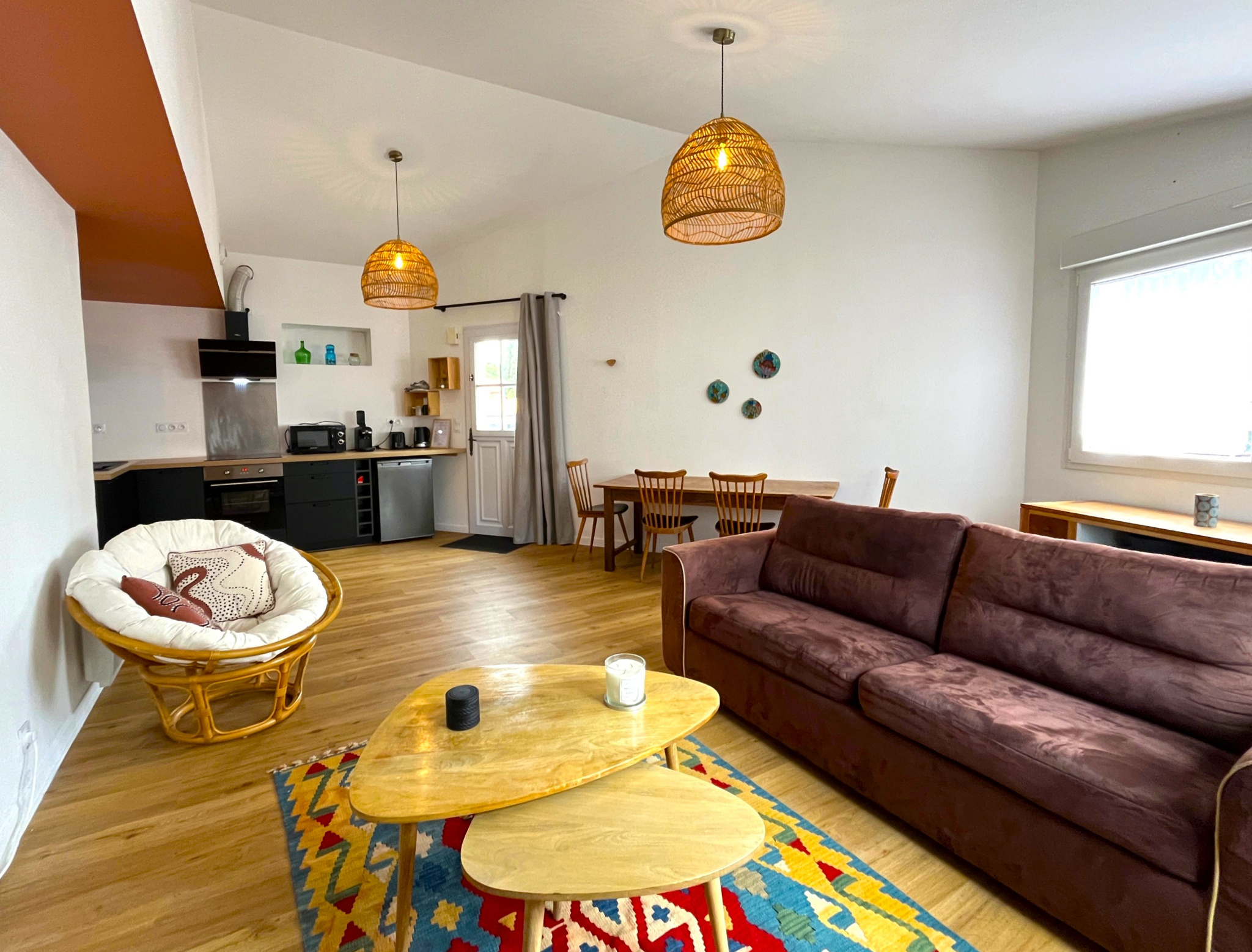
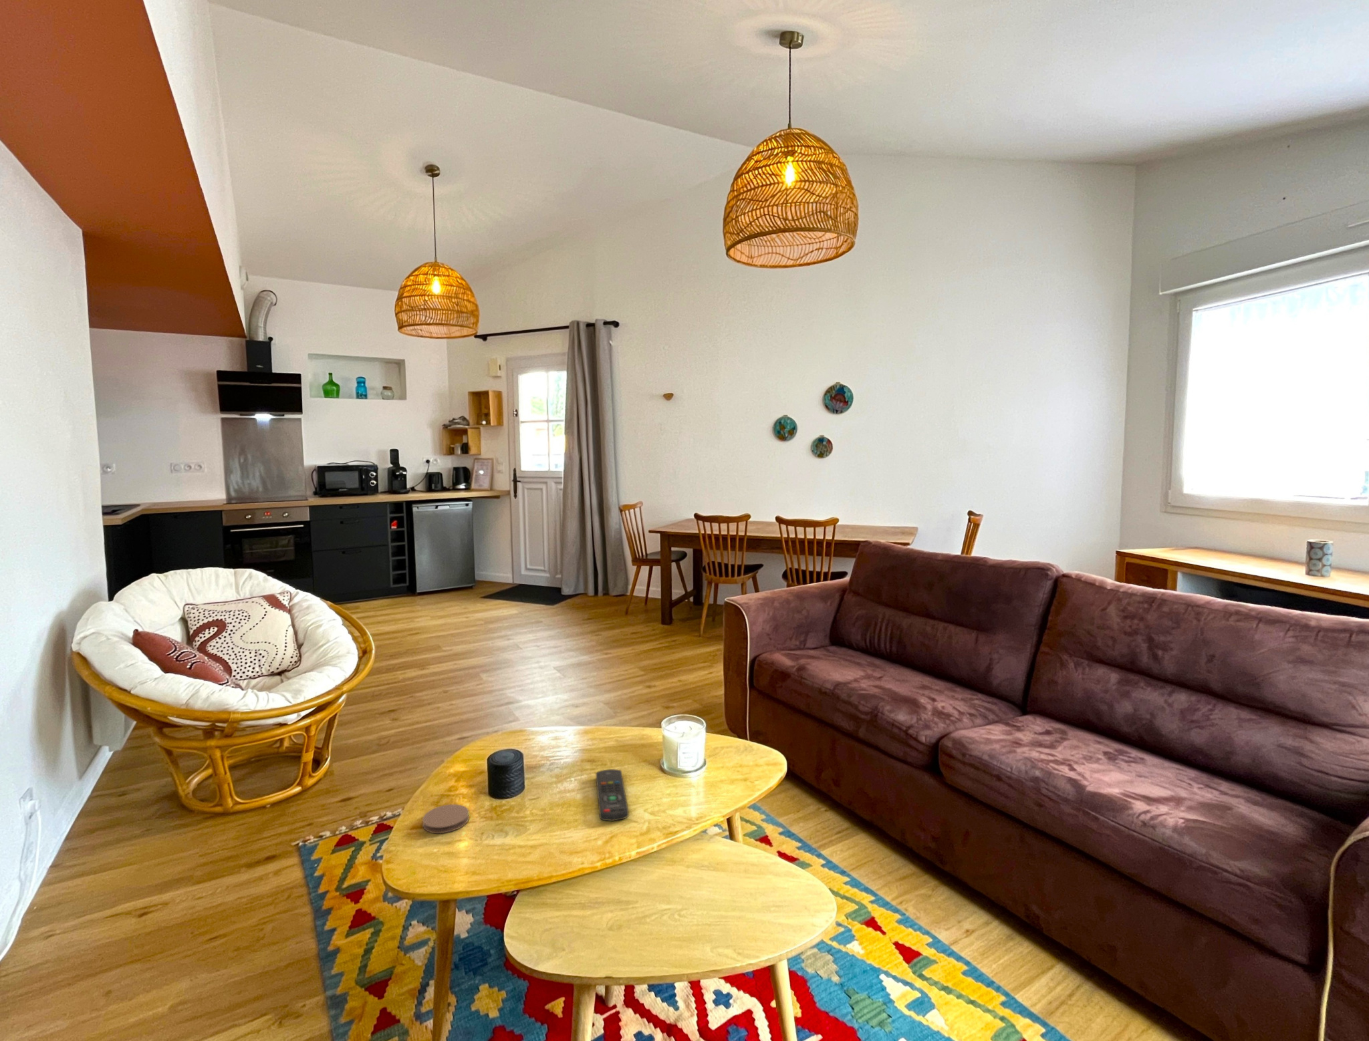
+ coaster (446, 818)
+ remote control (611, 793)
